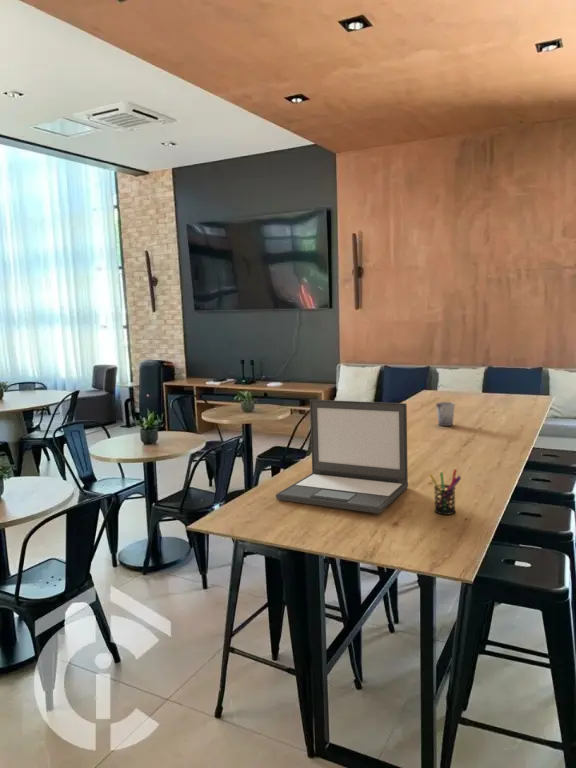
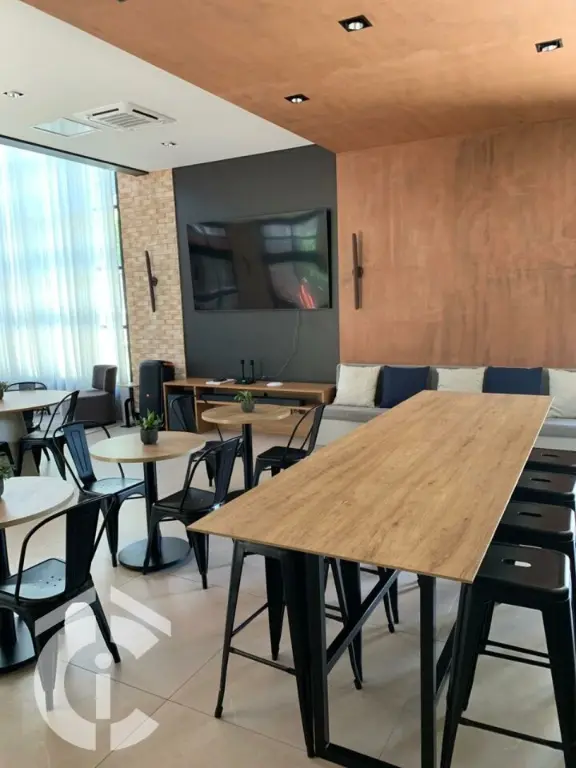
- cup (444, 414)
- laptop (342, 450)
- pen holder (445, 490)
